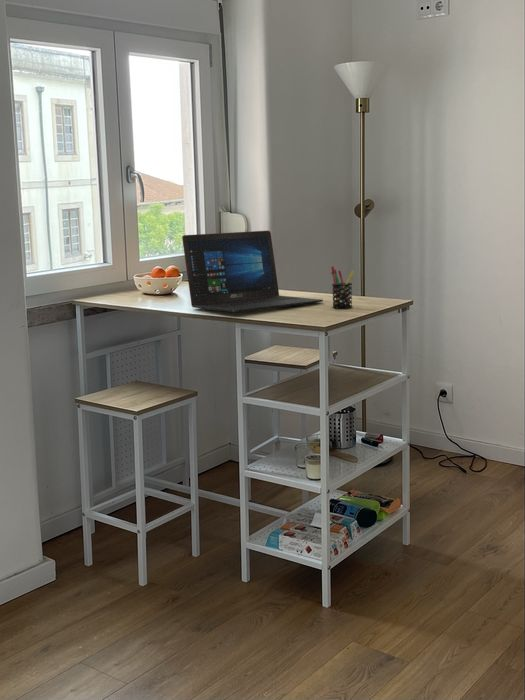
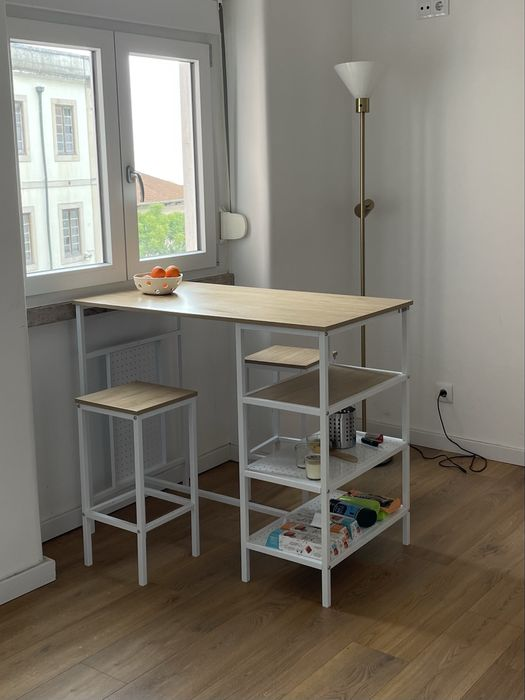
- pen holder (340, 287)
- laptop (253, 269)
